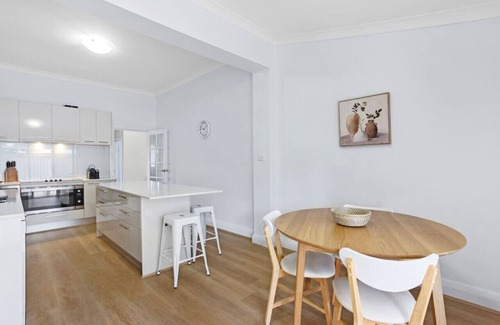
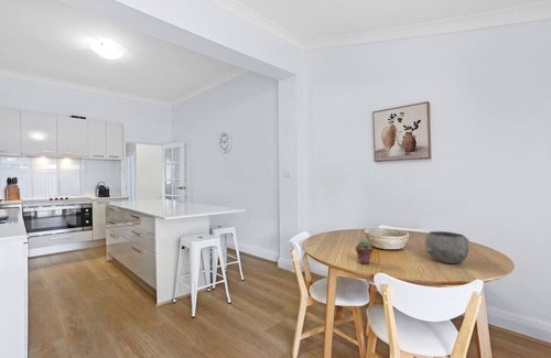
+ potted succulent (364, 251)
+ bowl (446, 247)
